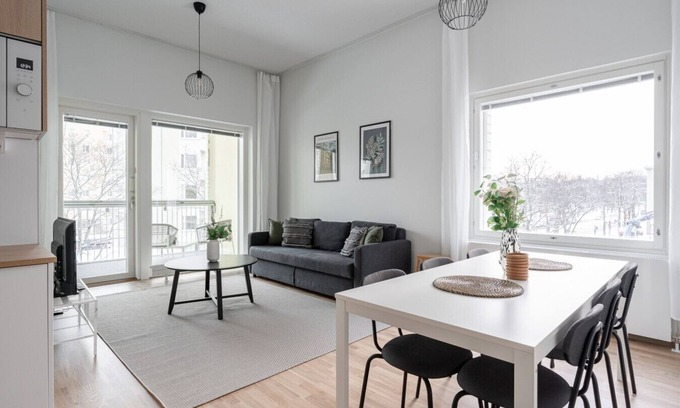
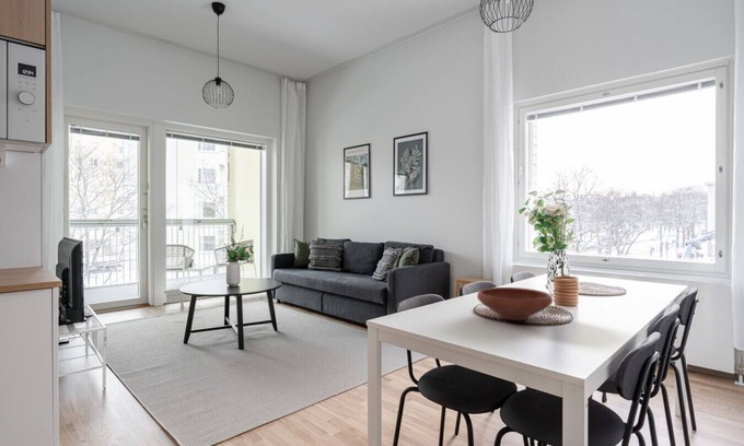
+ bowl (513, 305)
